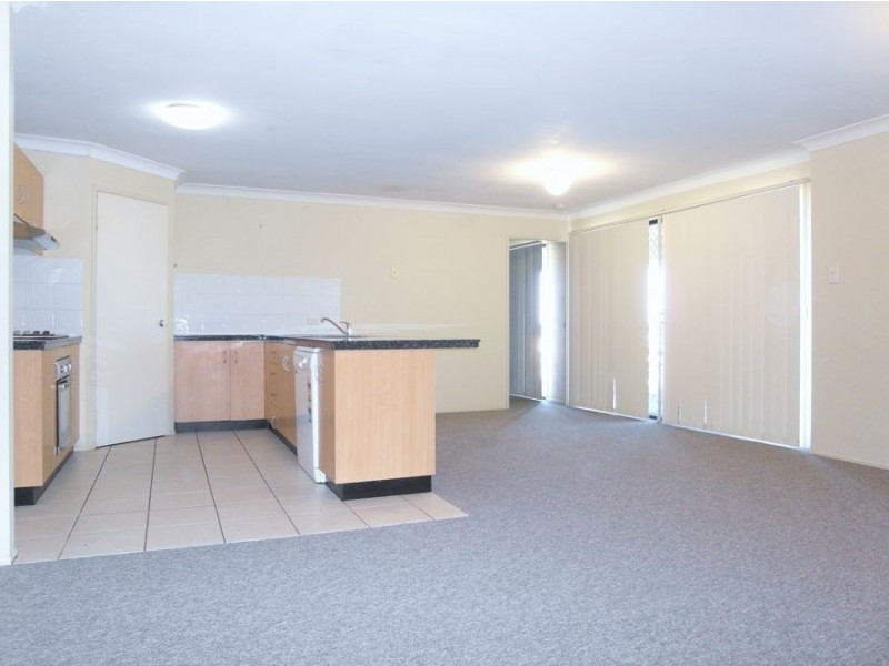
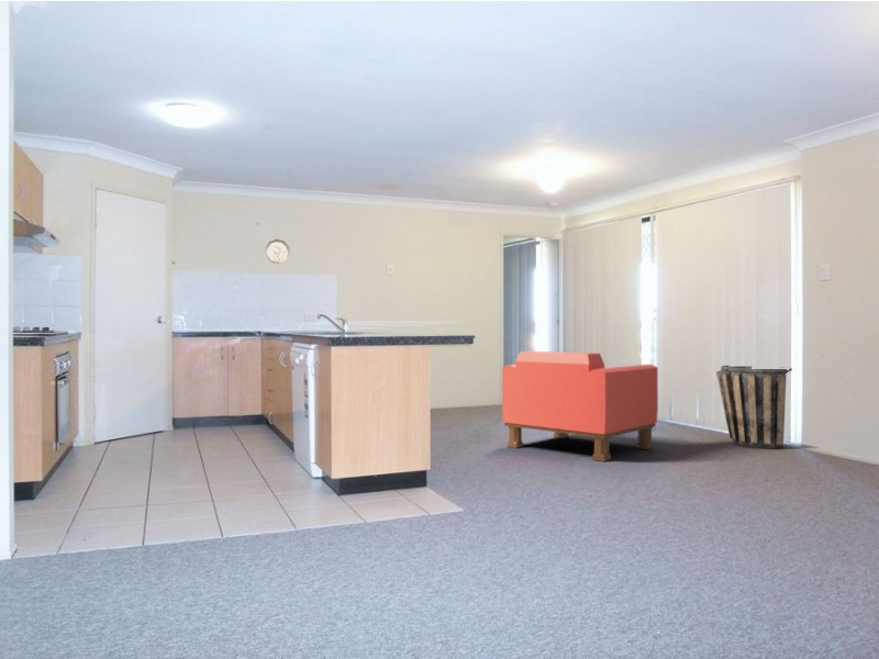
+ basket (752, 404)
+ decorative plate (277, 252)
+ armchair (579, 399)
